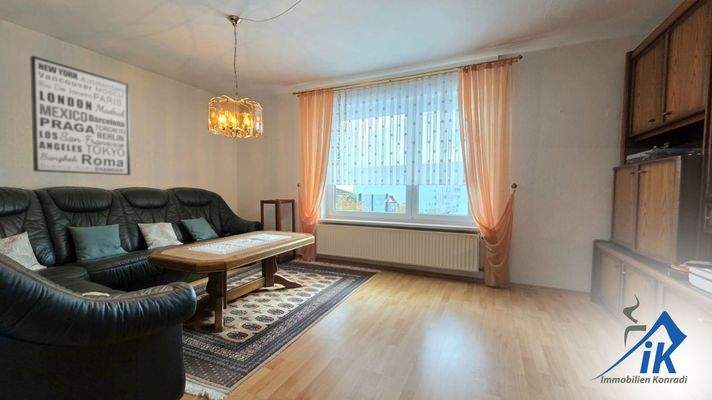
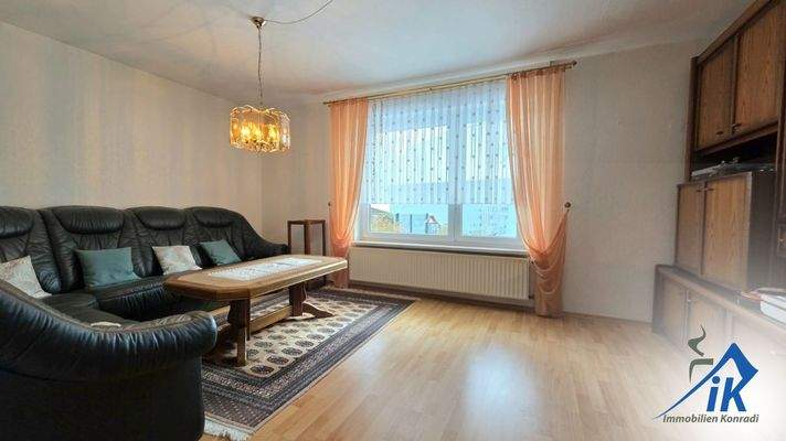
- wall art (86, 122)
